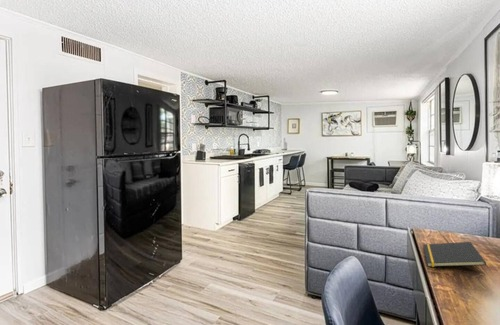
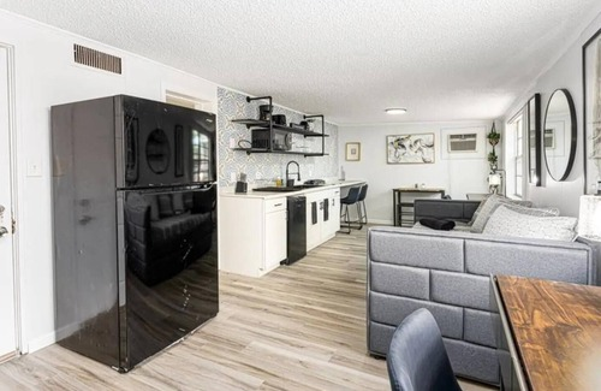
- notepad (450, 253)
